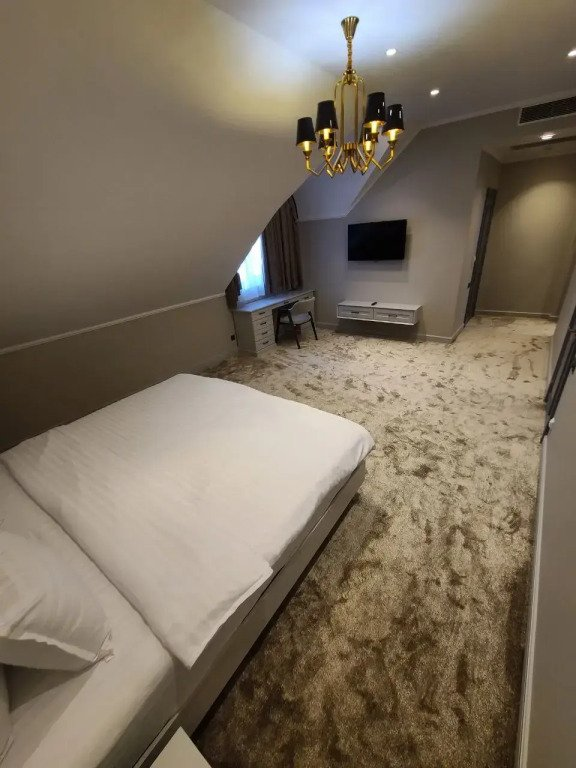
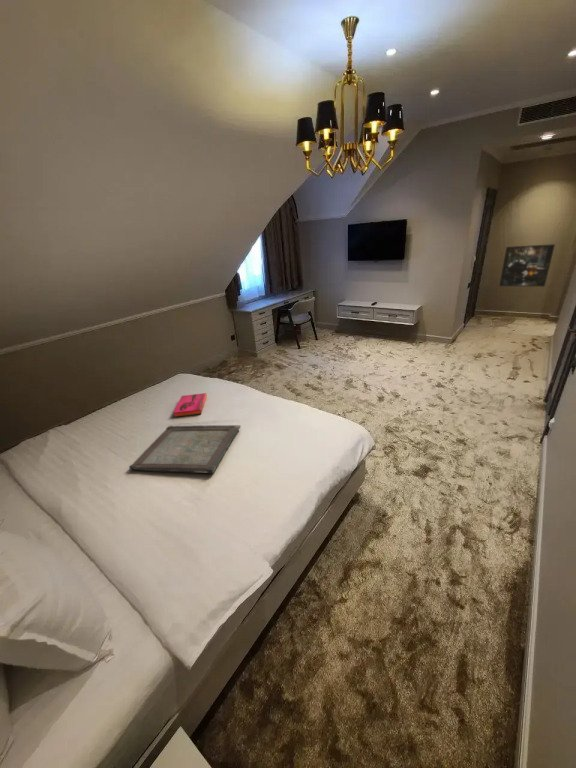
+ serving tray (189, 445)
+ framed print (525, 266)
+ hardback book (191, 404)
